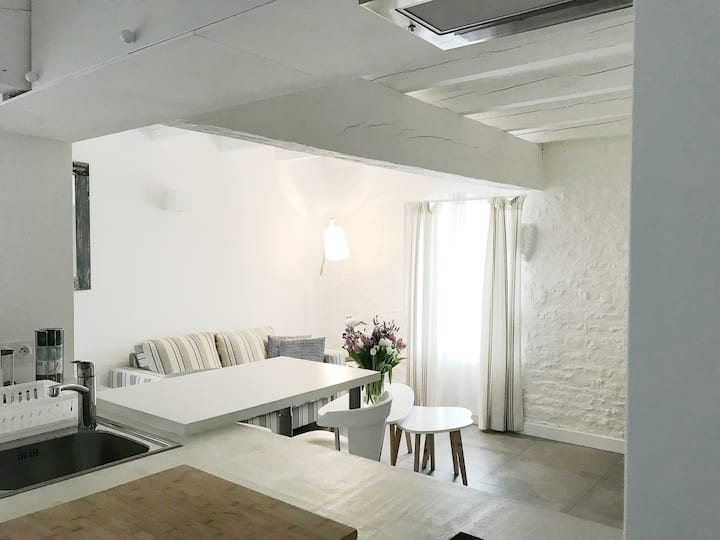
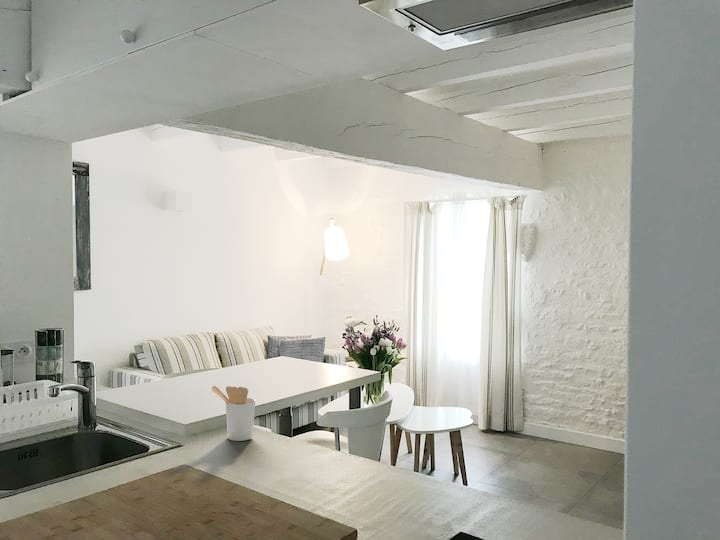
+ utensil holder (232, 410)
